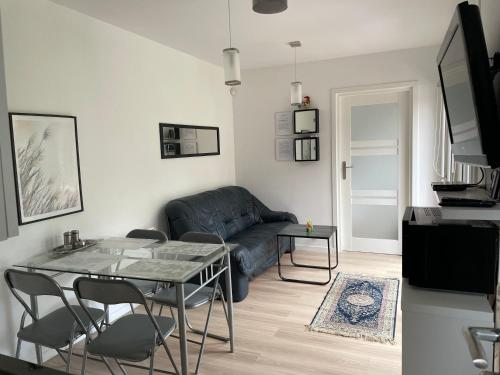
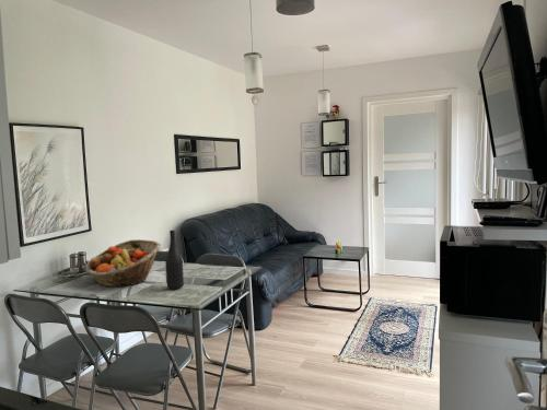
+ fruit basket (124, 261)
+ wine bottle (173, 259)
